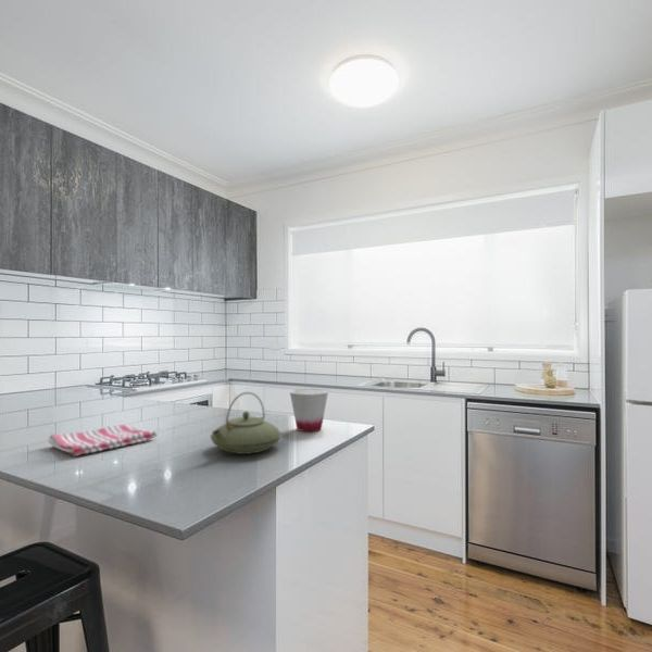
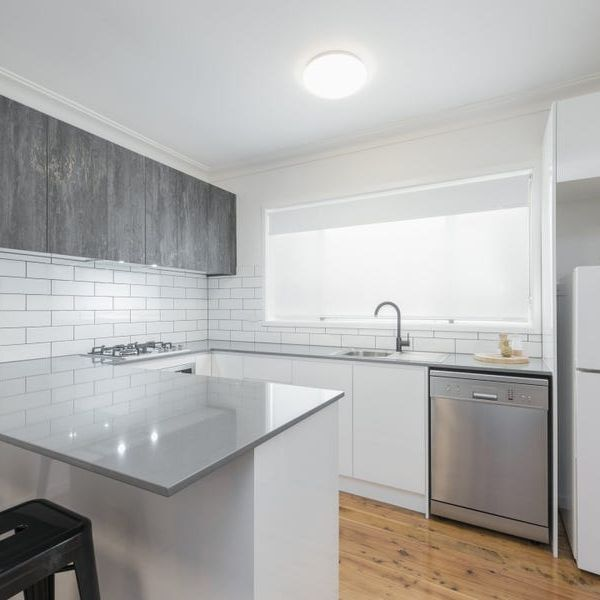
- teapot (242, 421)
- cup (309, 410)
- dish towel (104, 436)
